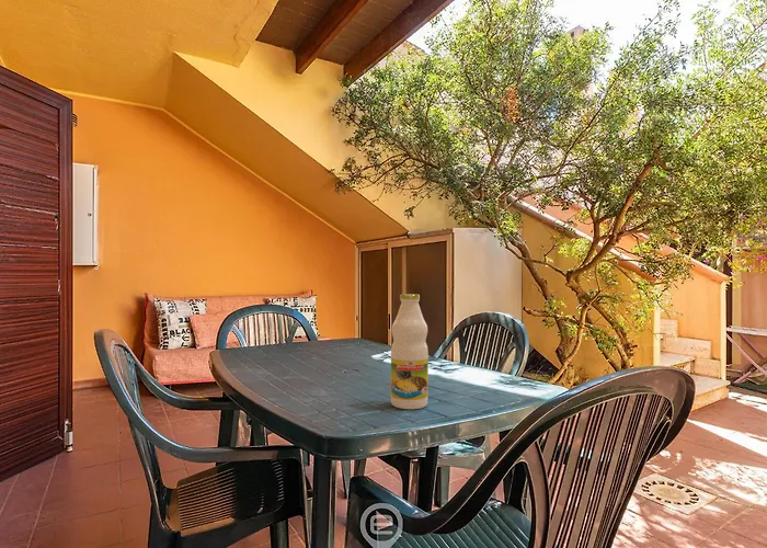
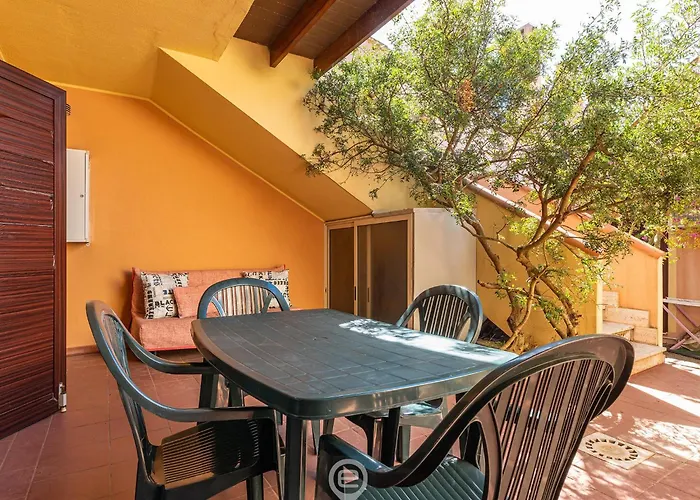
- bottle (409, 349)
